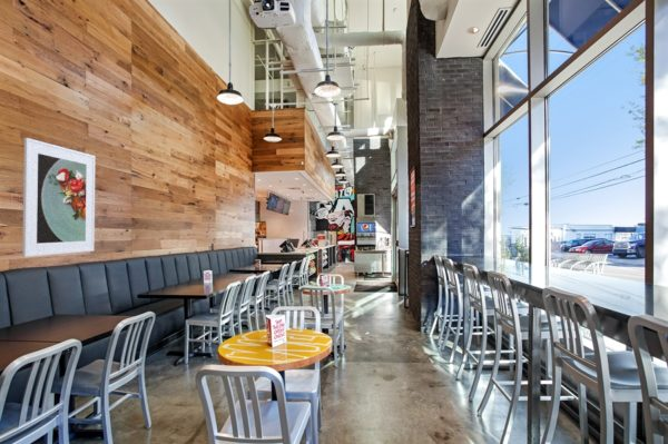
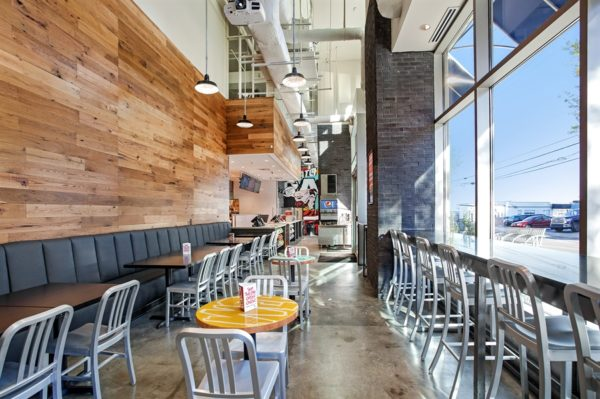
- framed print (62, 200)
